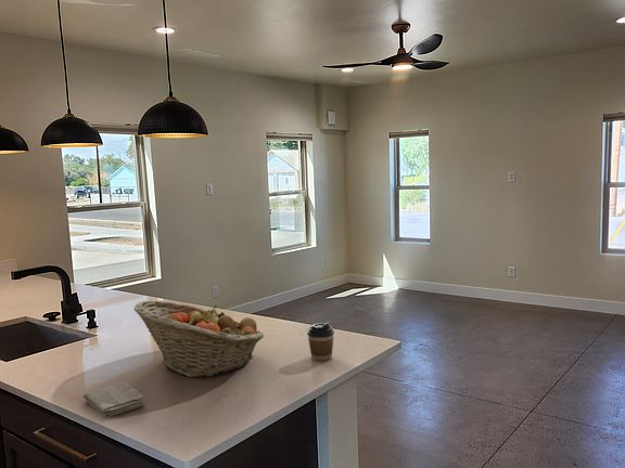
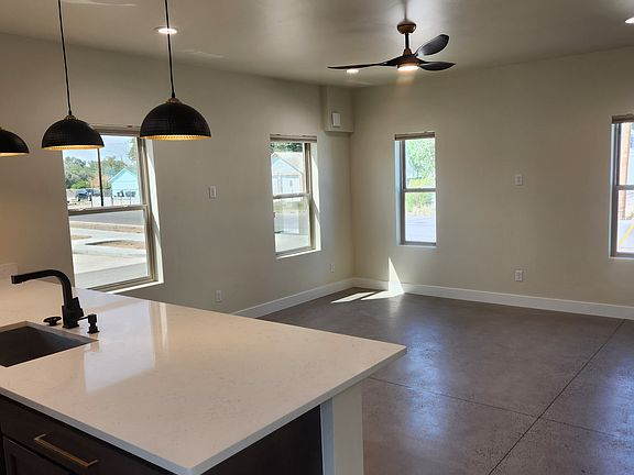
- coffee cup (320, 340)
- washcloth (114, 398)
- fruit basket (199, 330)
